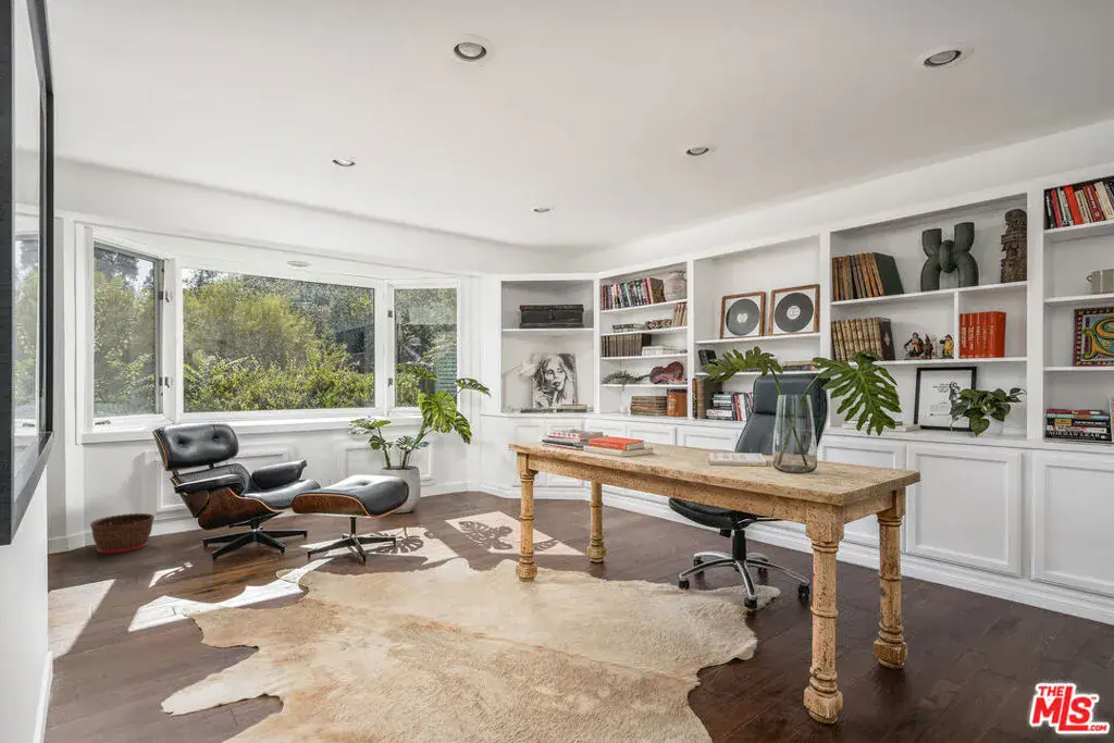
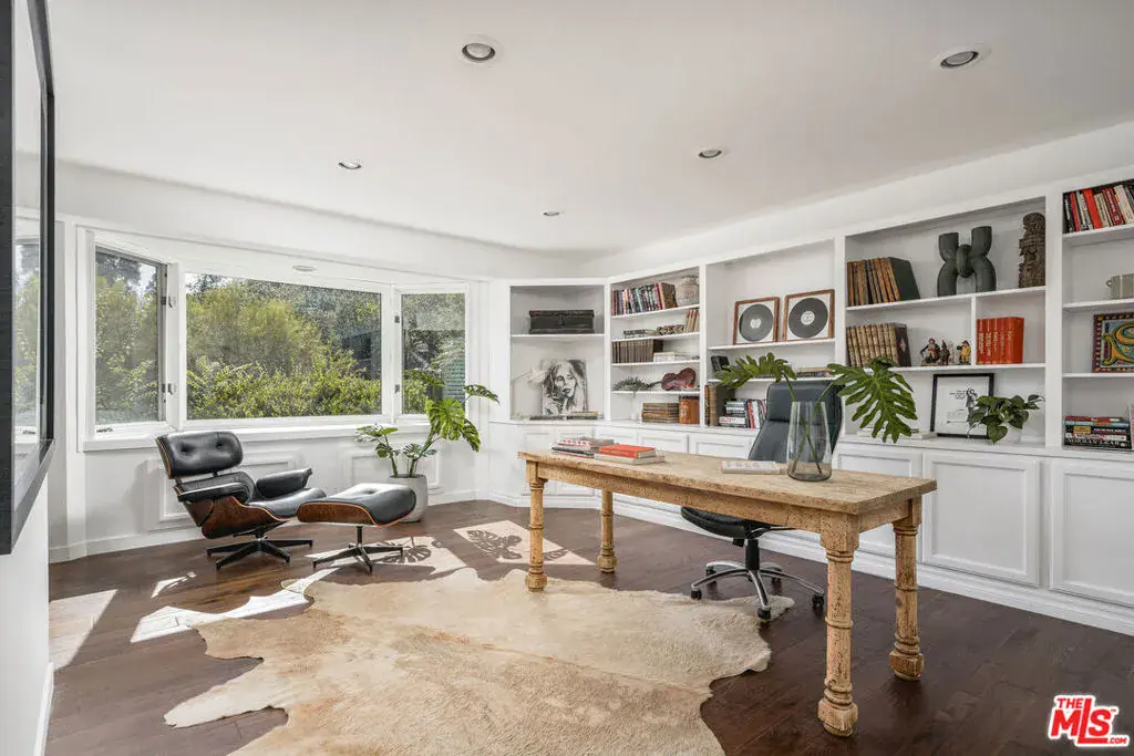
- basket (123, 533)
